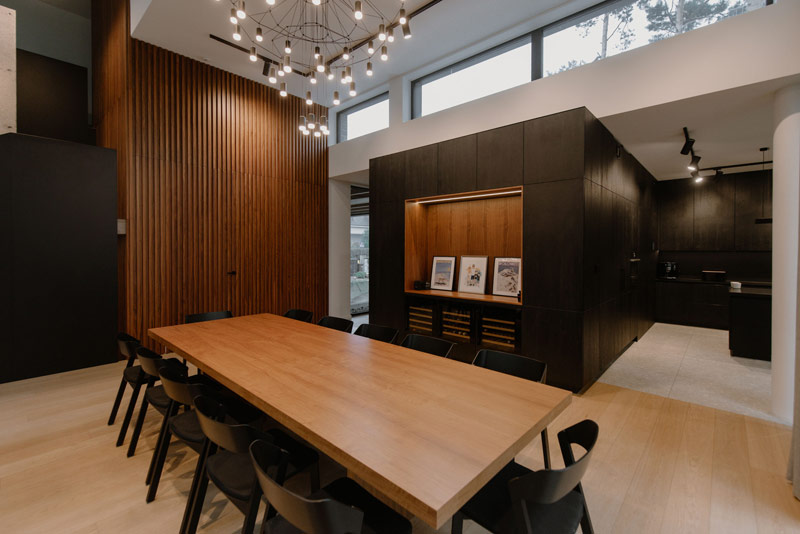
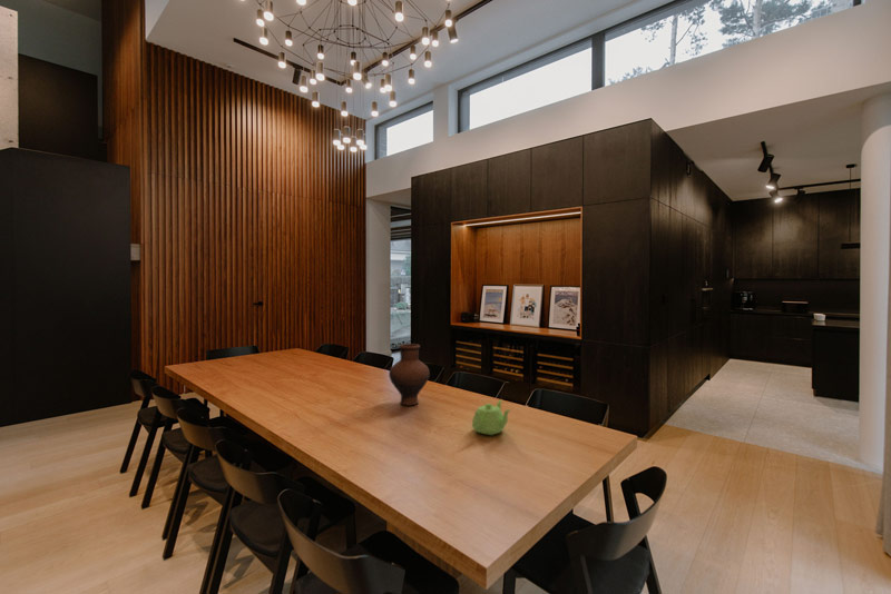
+ vase (409, 374)
+ teapot (492, 418)
